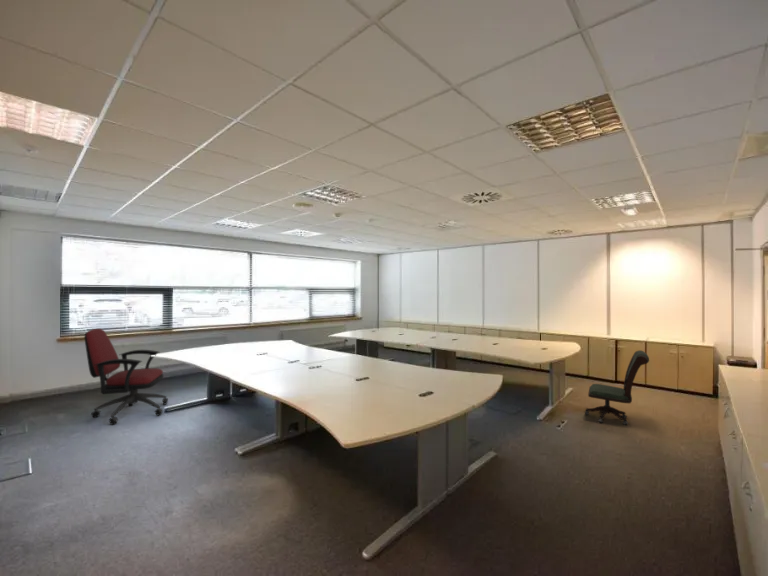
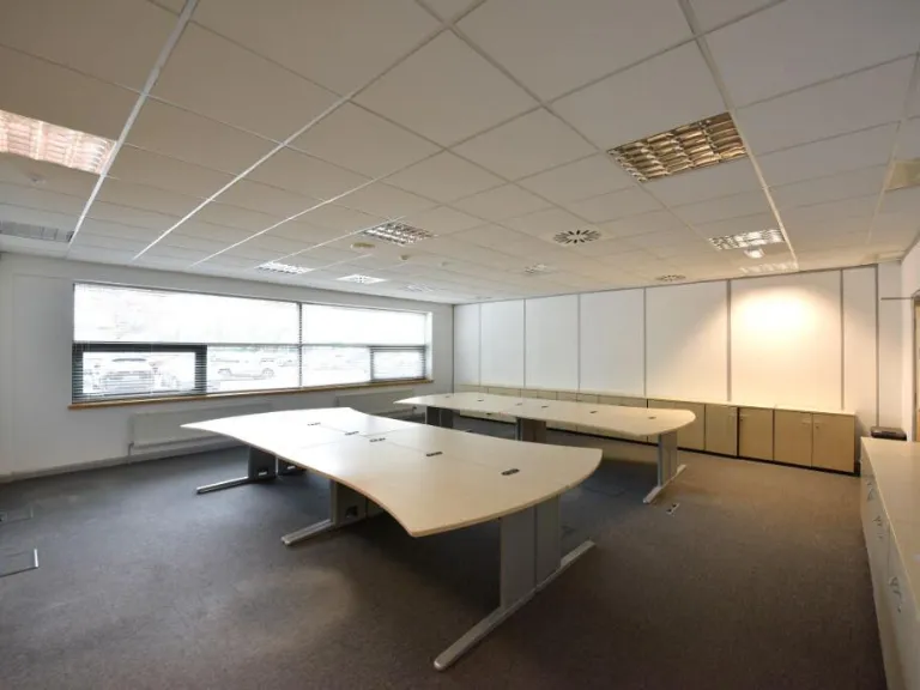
- office chair (130, 370)
- office chair (615, 387)
